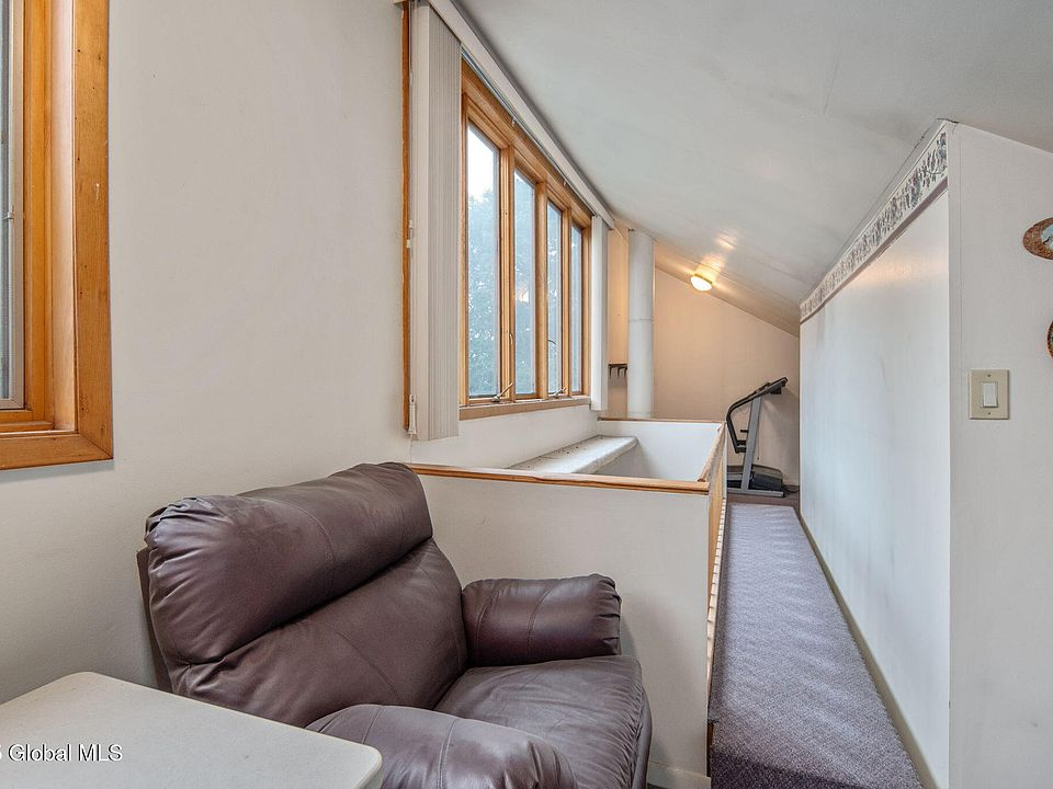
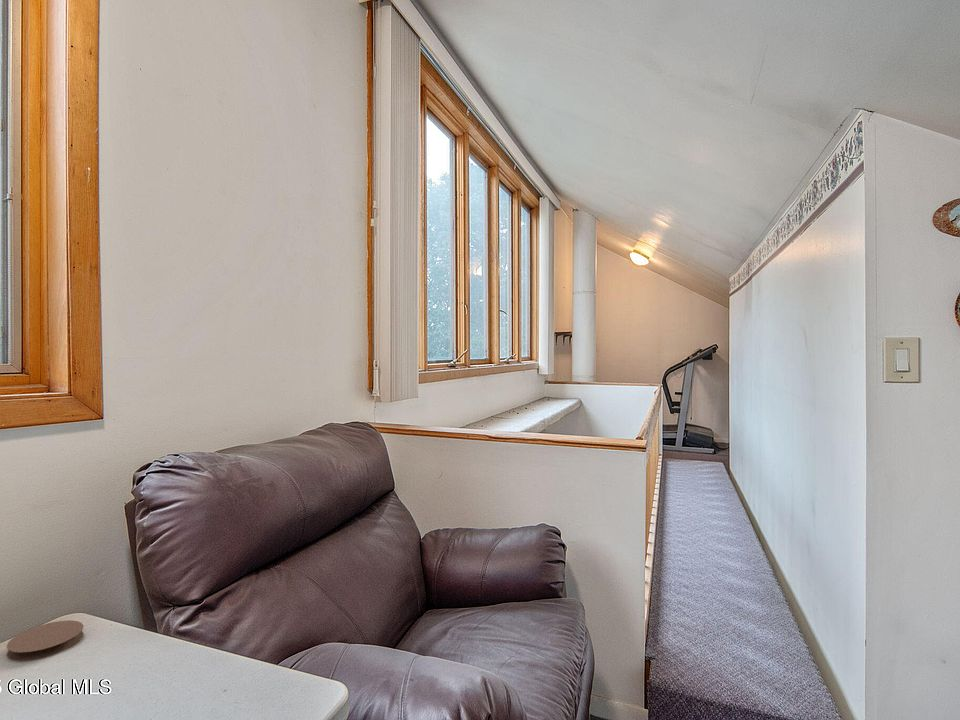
+ coaster (46, 639)
